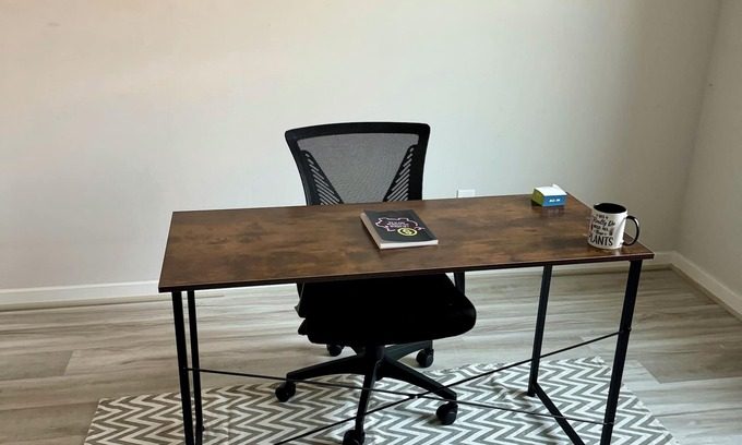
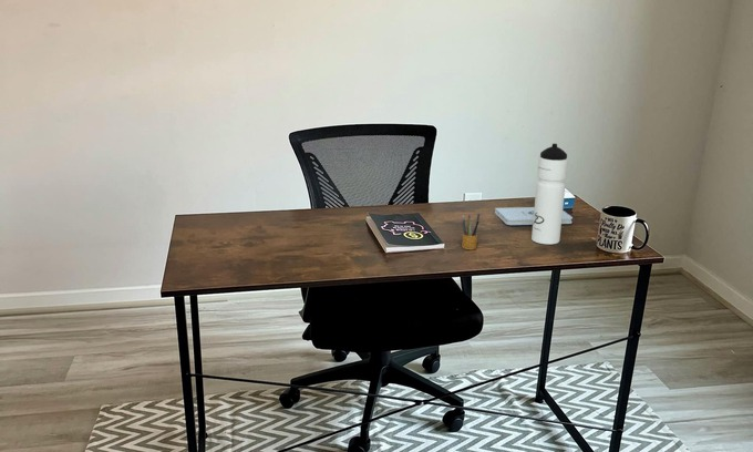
+ water bottle (549, 193)
+ notepad (533, 215)
+ pencil box (471, 230)
